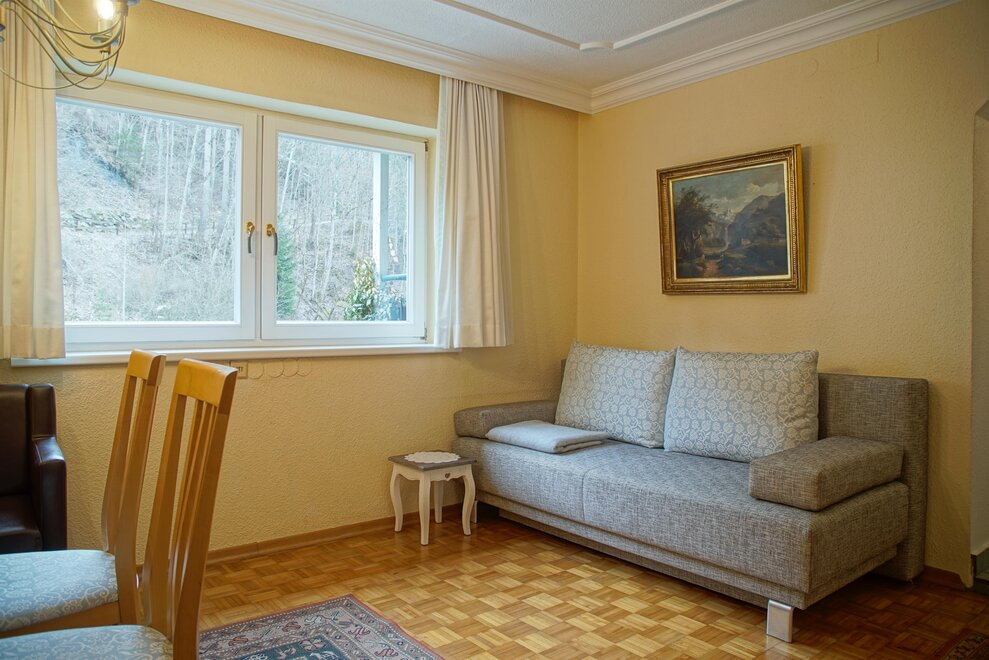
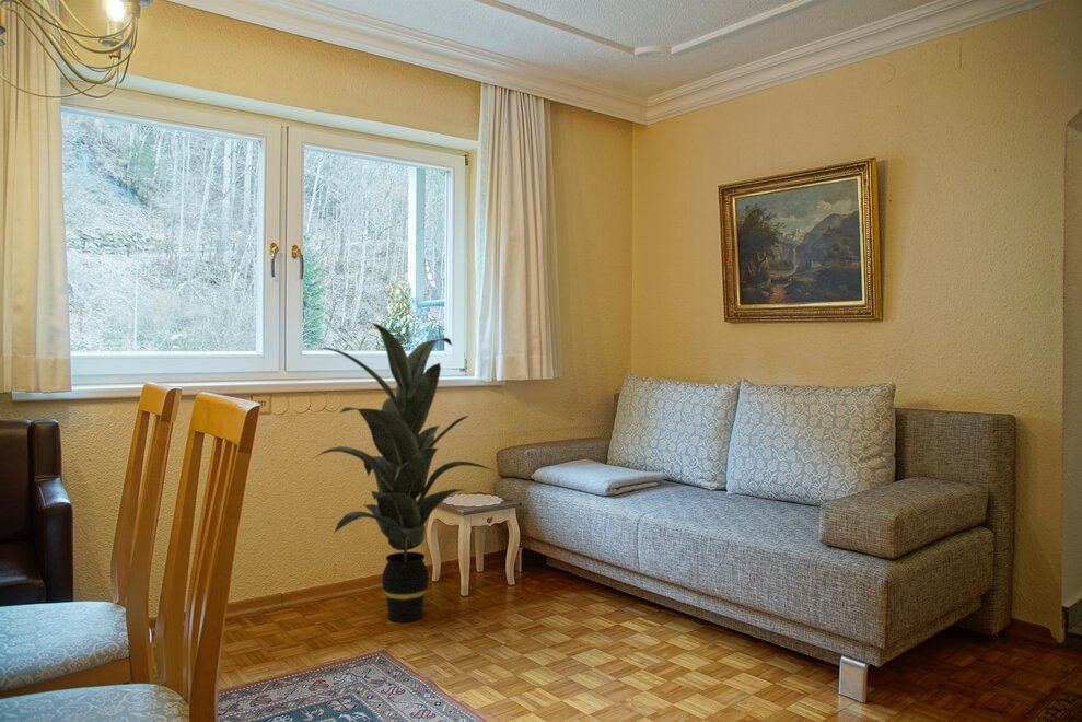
+ indoor plant (392, 469)
